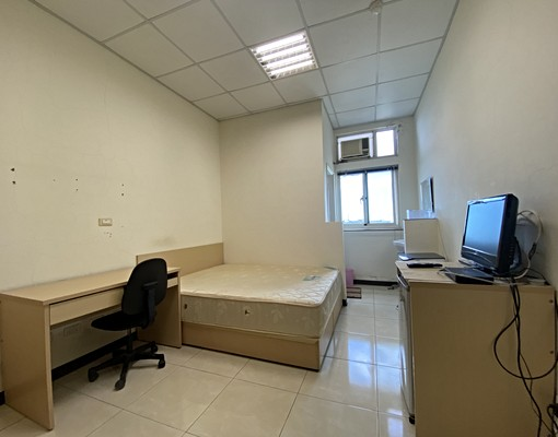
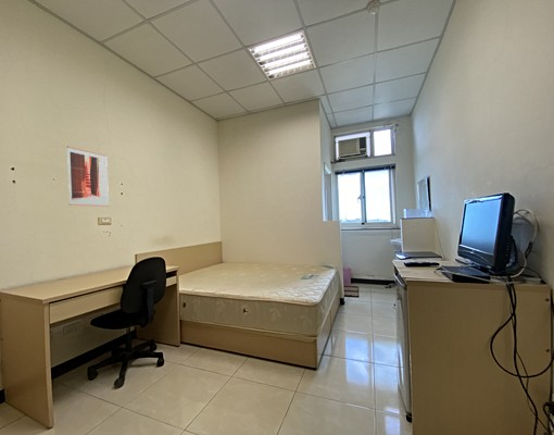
+ wall art (89, 178)
